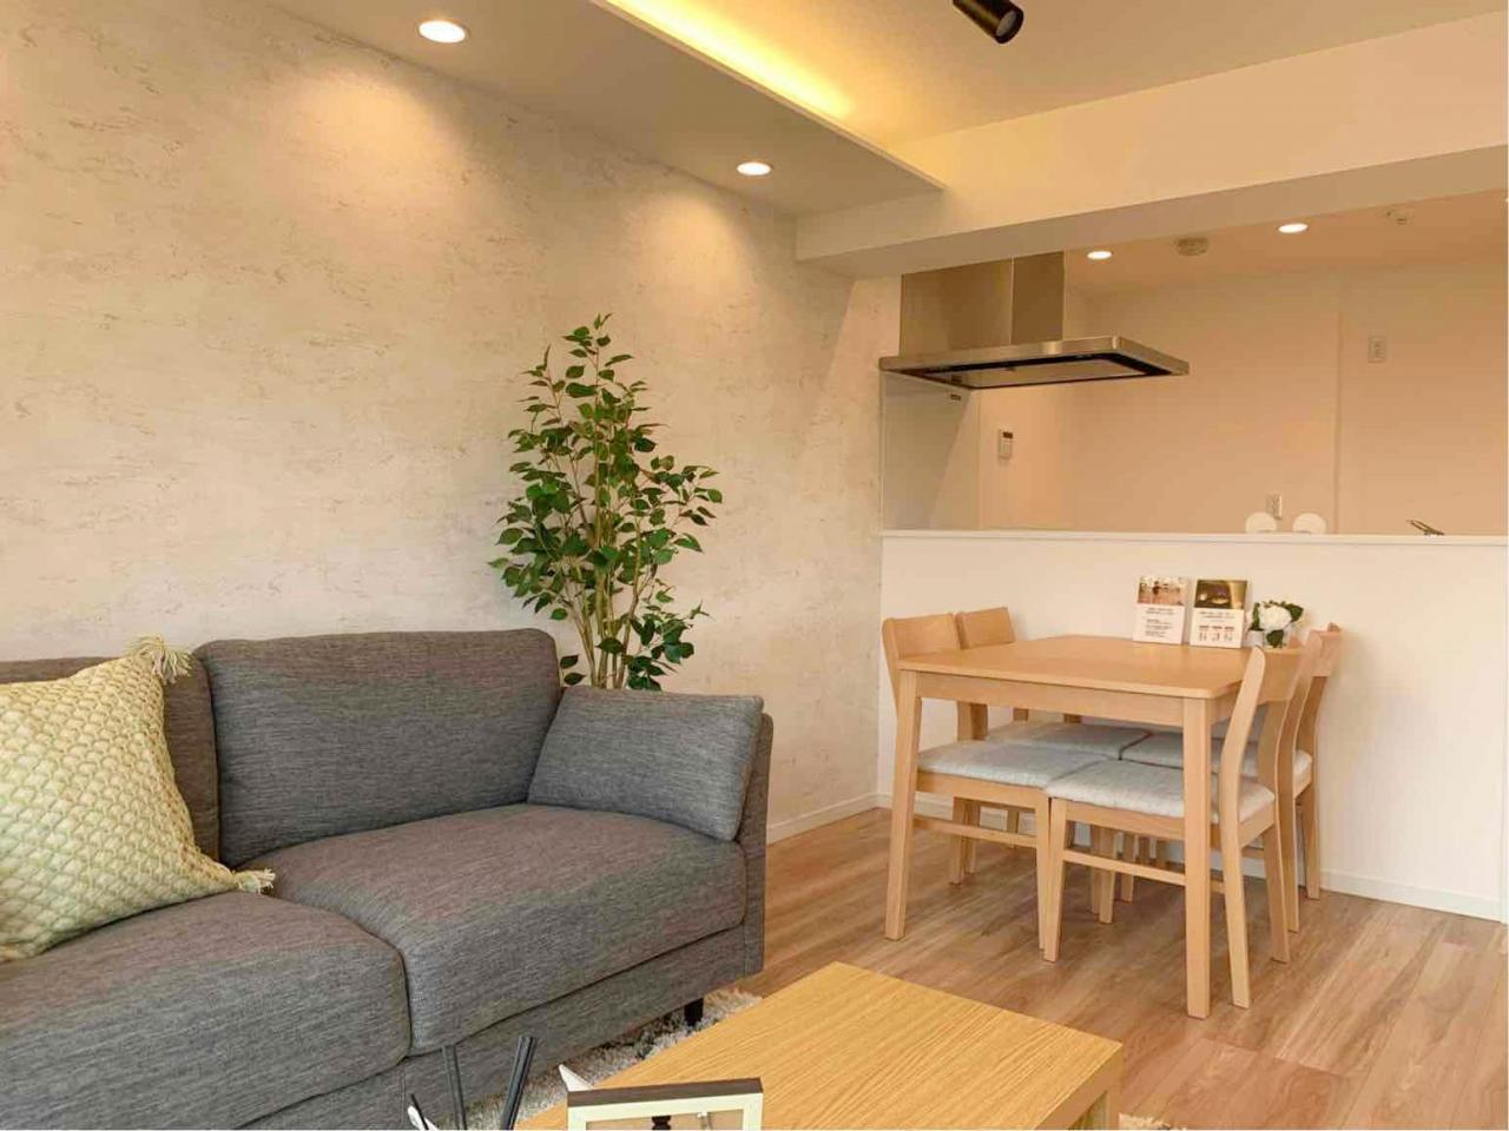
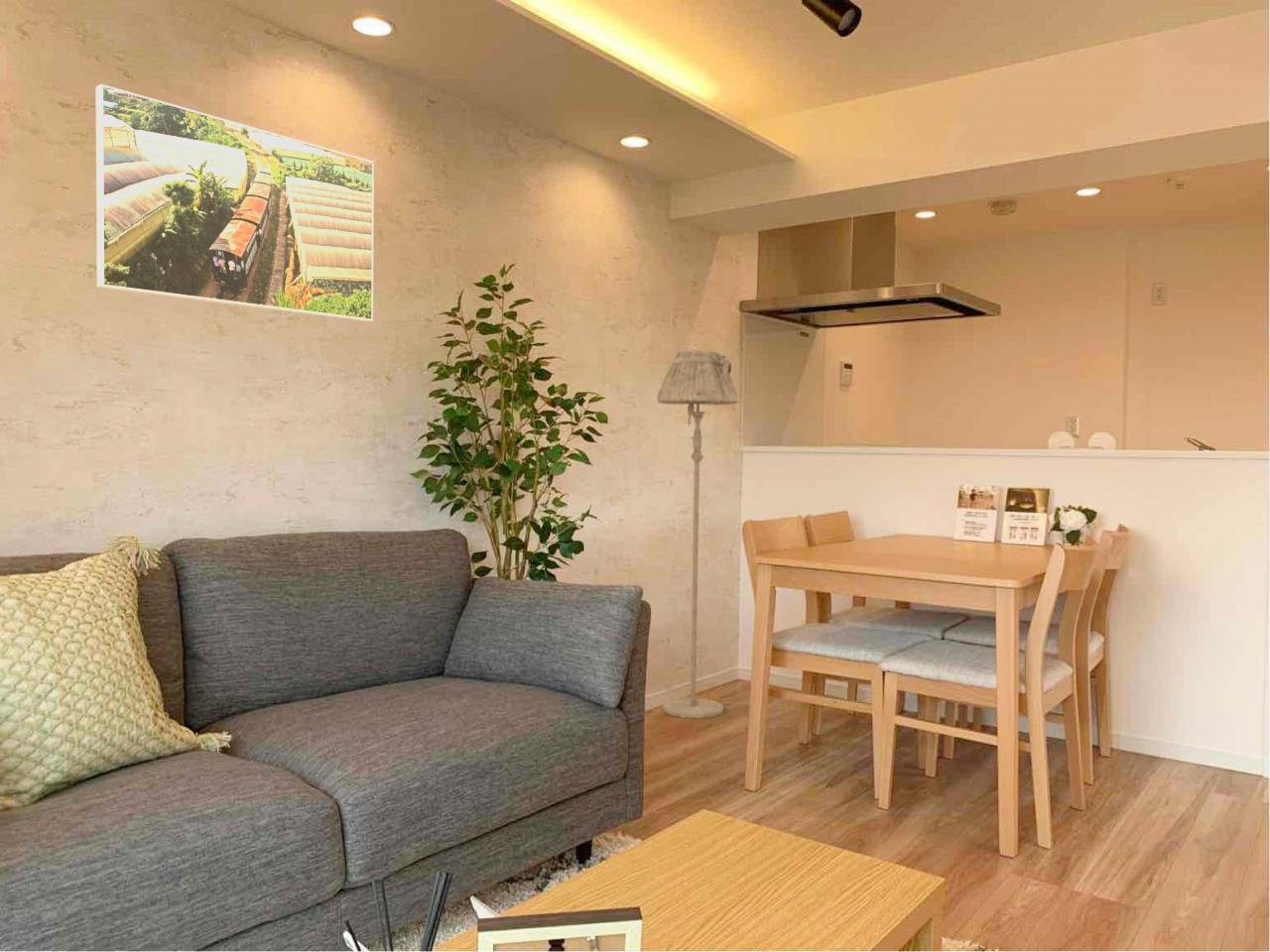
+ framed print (250, 217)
+ floor lamp (695, 532)
